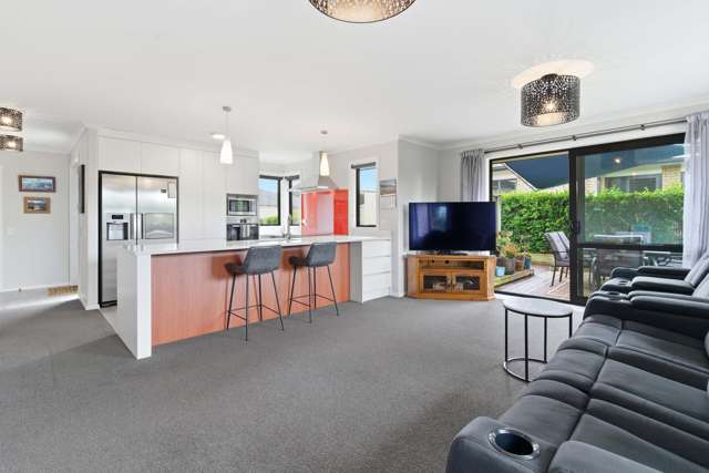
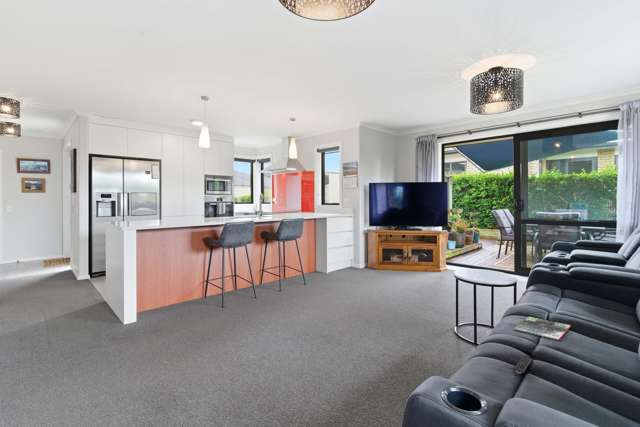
+ magazine (542, 327)
+ remote control (523, 365)
